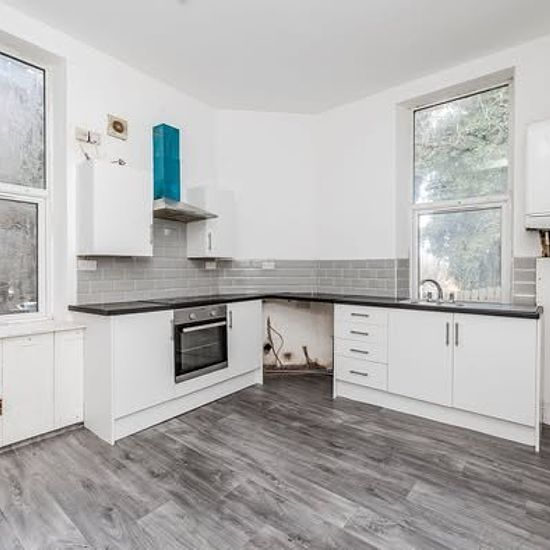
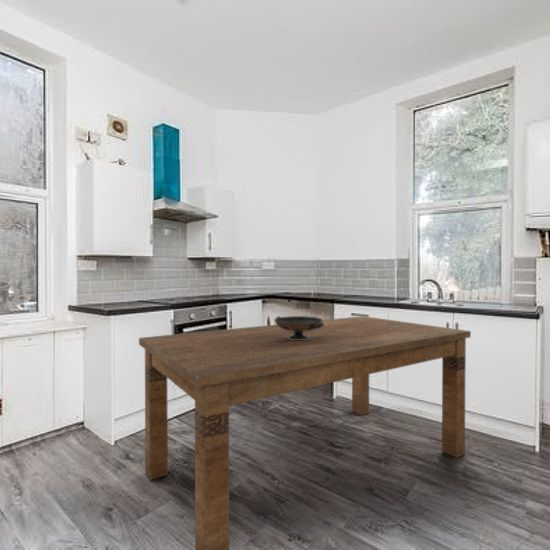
+ decorative bowl (298, 328)
+ dining table (310, 387)
